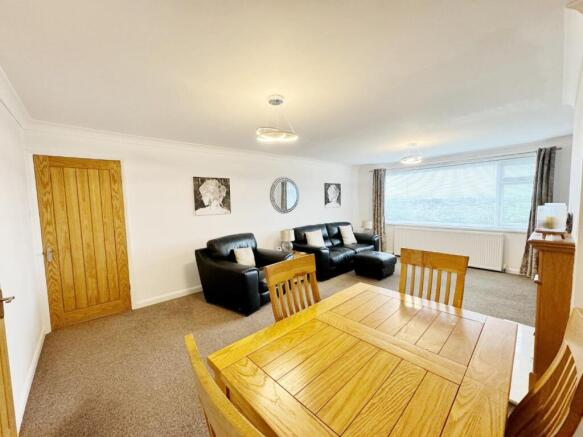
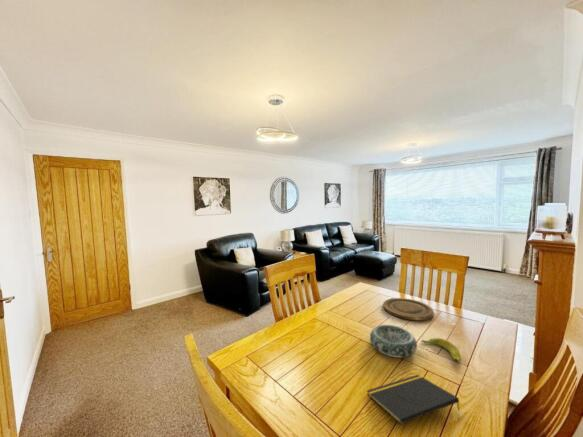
+ decorative bowl (392, 340)
+ plate (407, 308)
+ notepad (410, 396)
+ banana (444, 347)
